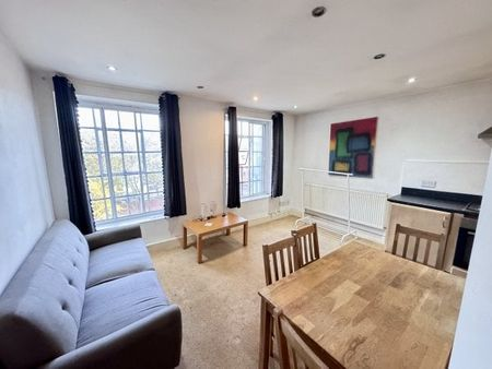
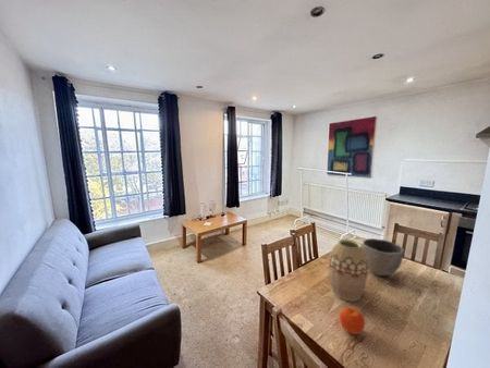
+ bowl (380, 259)
+ vase (347, 268)
+ fruit (352, 320)
